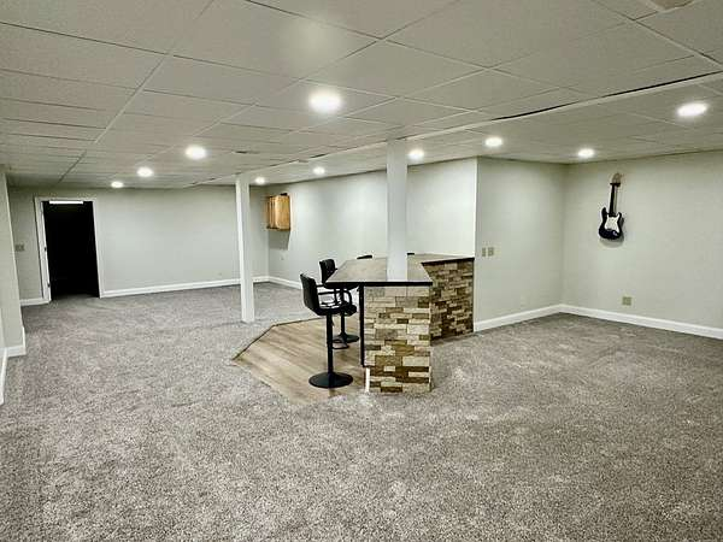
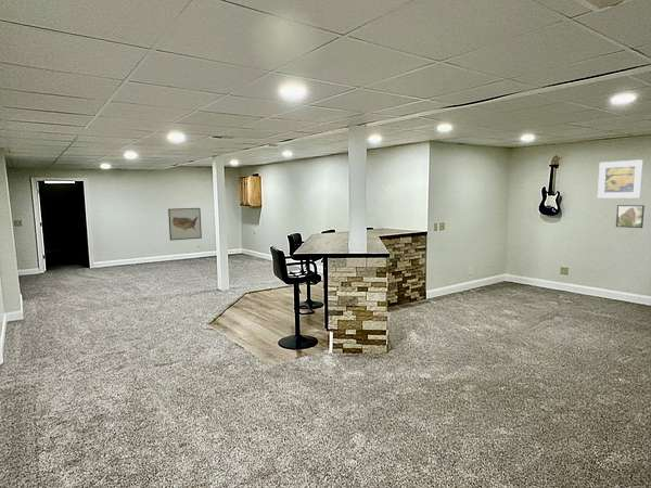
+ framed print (618, 179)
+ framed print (629, 216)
+ wall art (184, 223)
